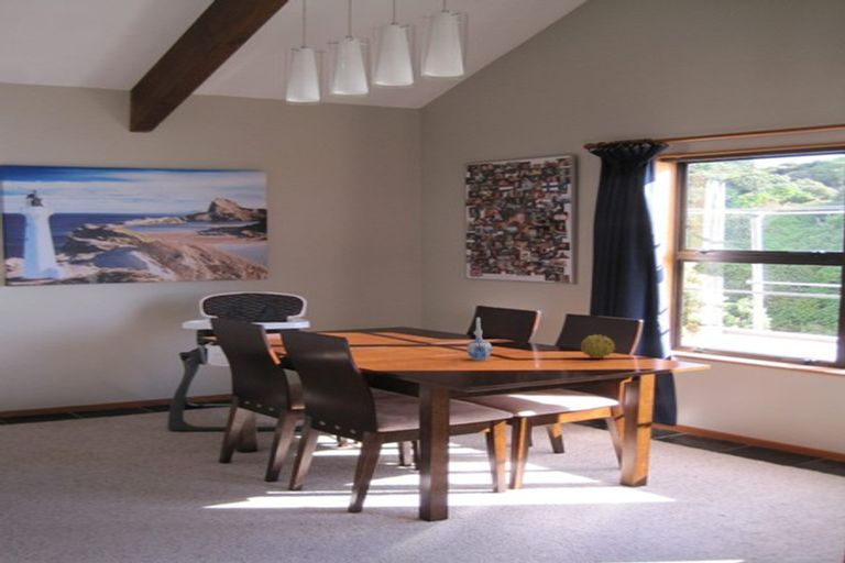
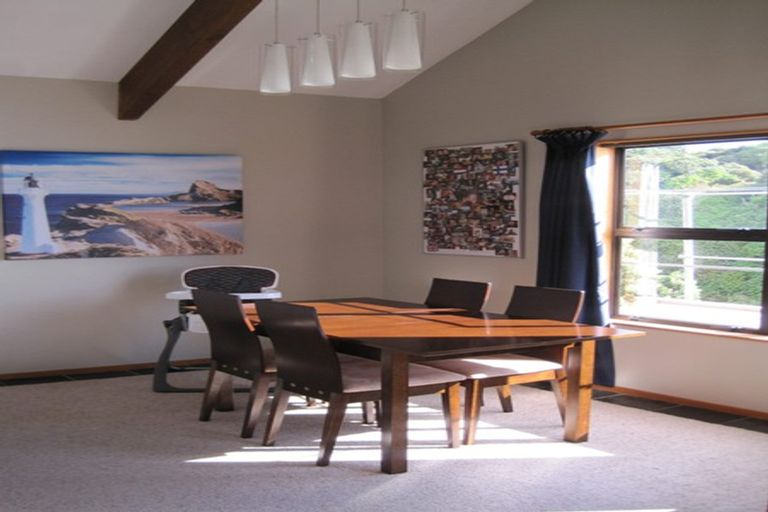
- ceramic pitcher (479, 339)
- fruit (597, 345)
